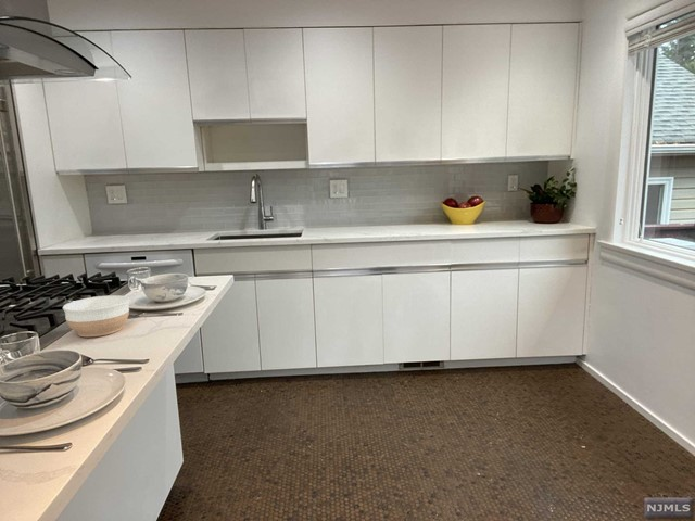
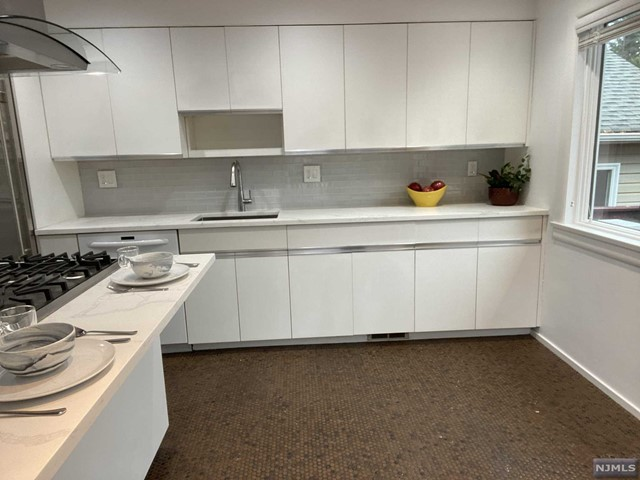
- bowl (98, 316)
